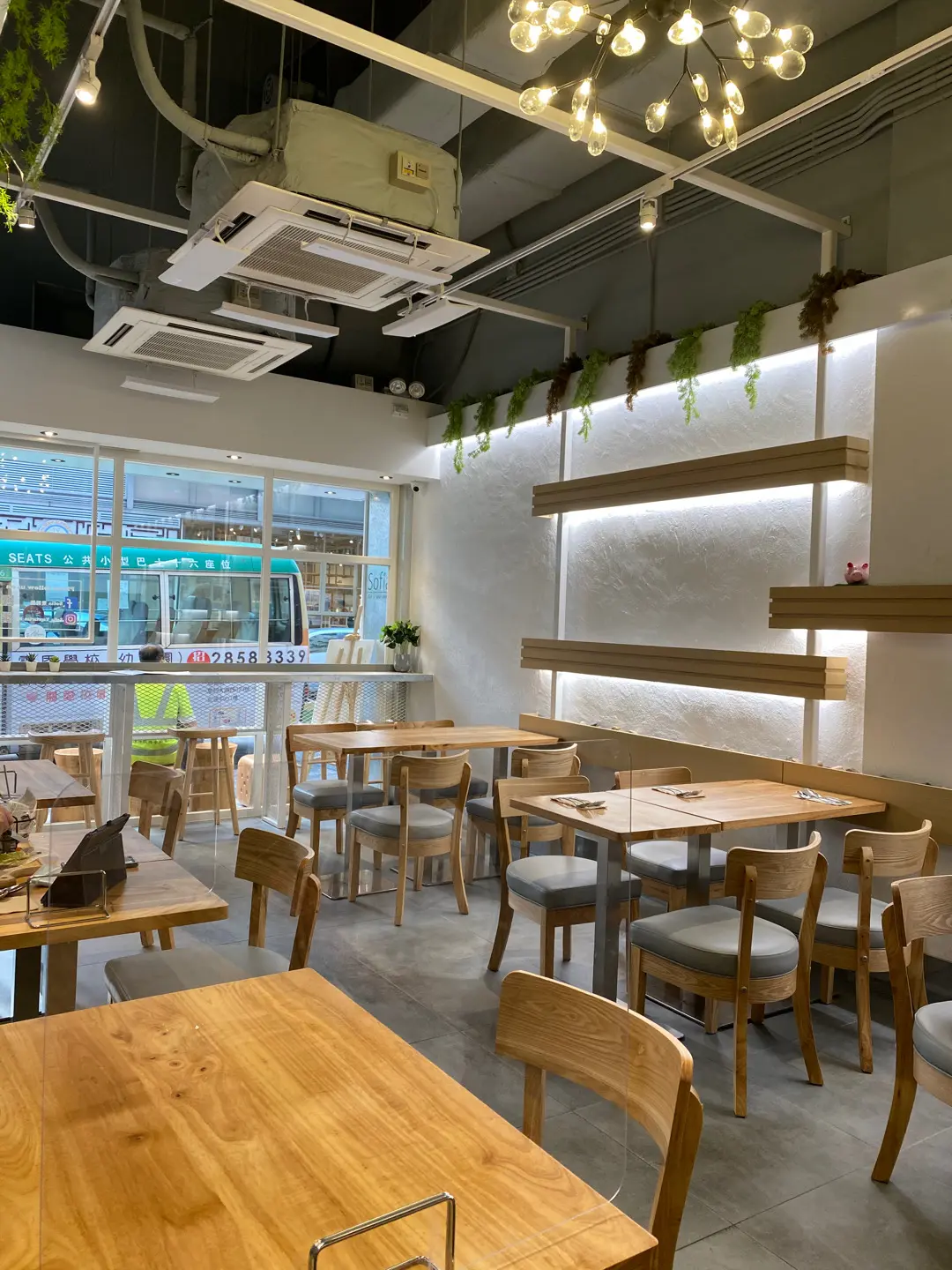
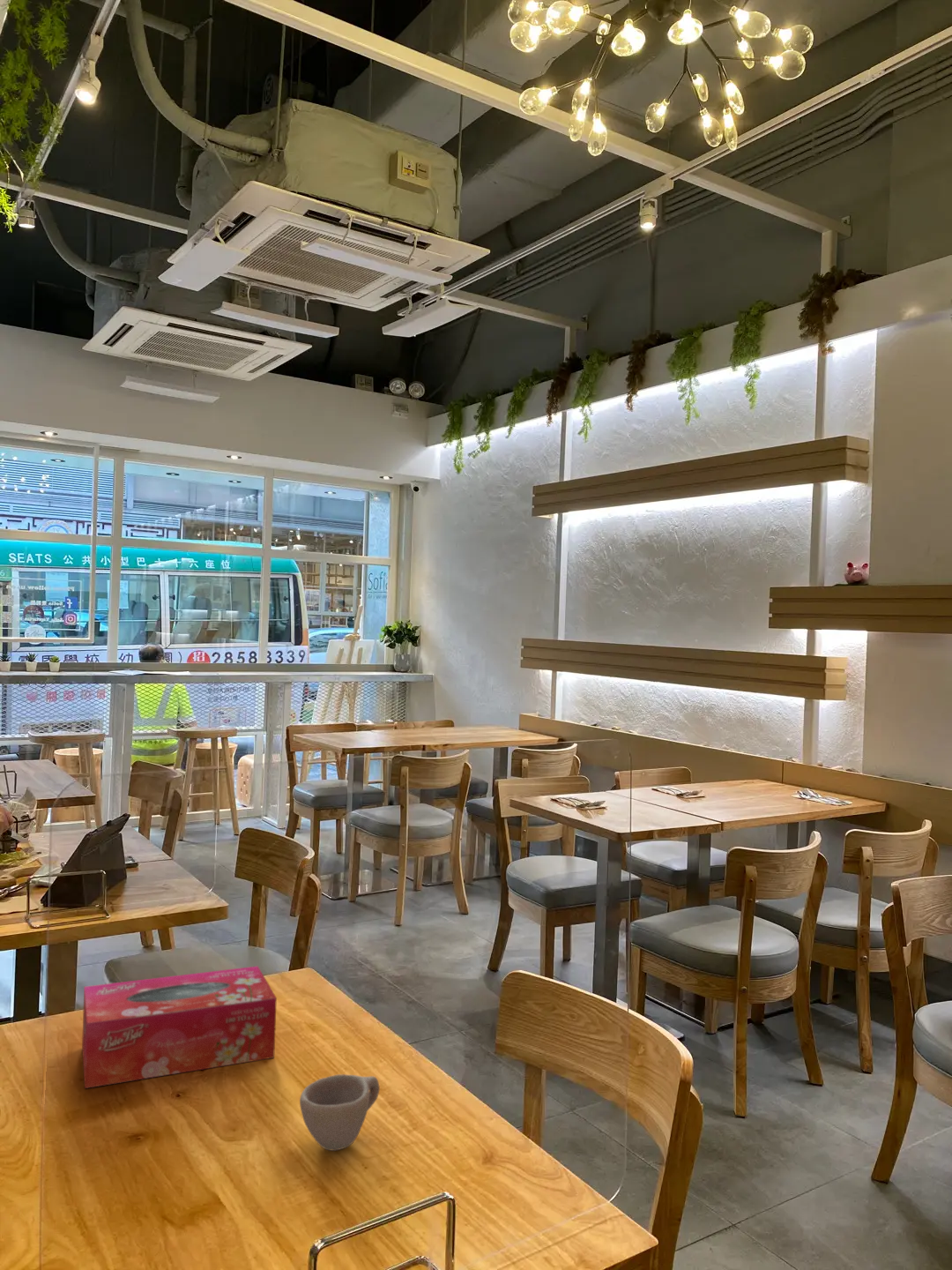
+ tissue box (178, 1021)
+ cup (342, 1111)
